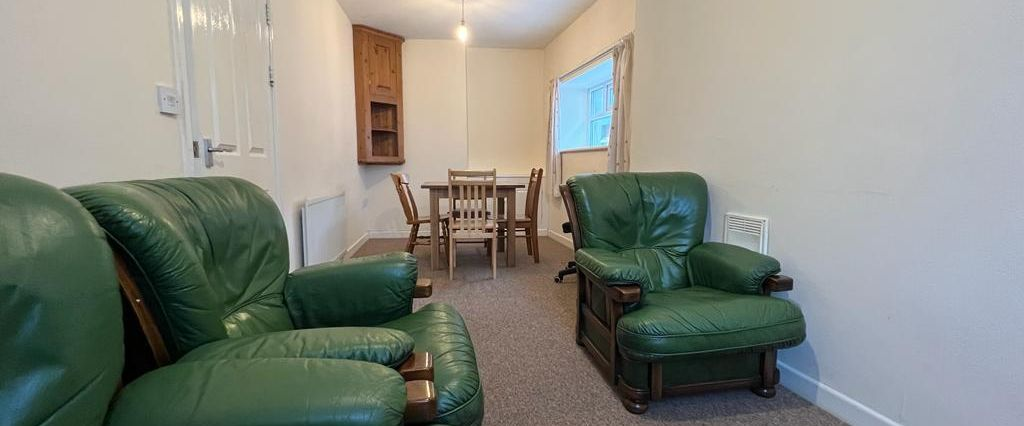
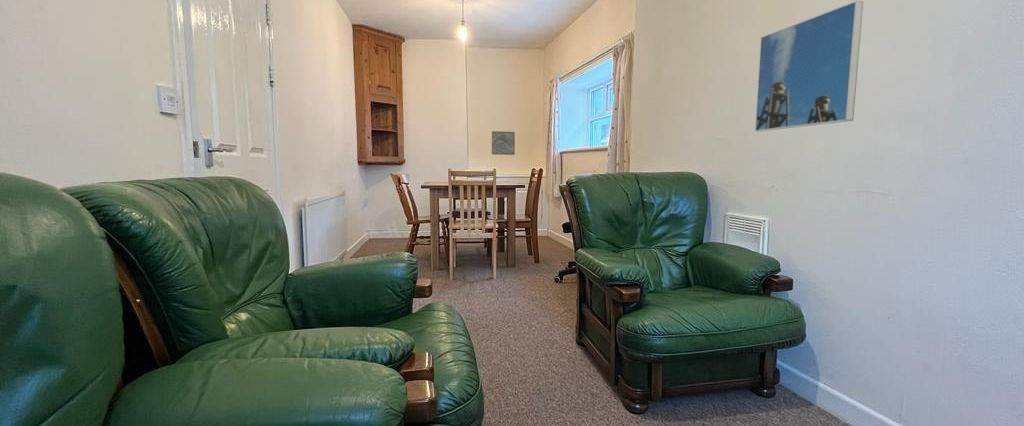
+ wall art (503, 143)
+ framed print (802, 74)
